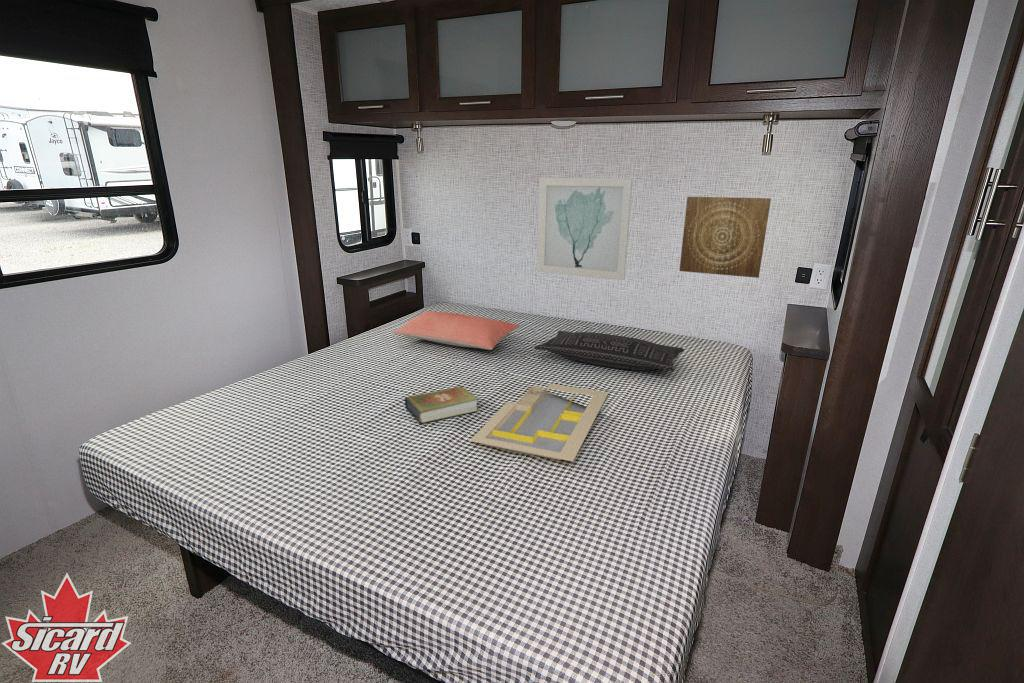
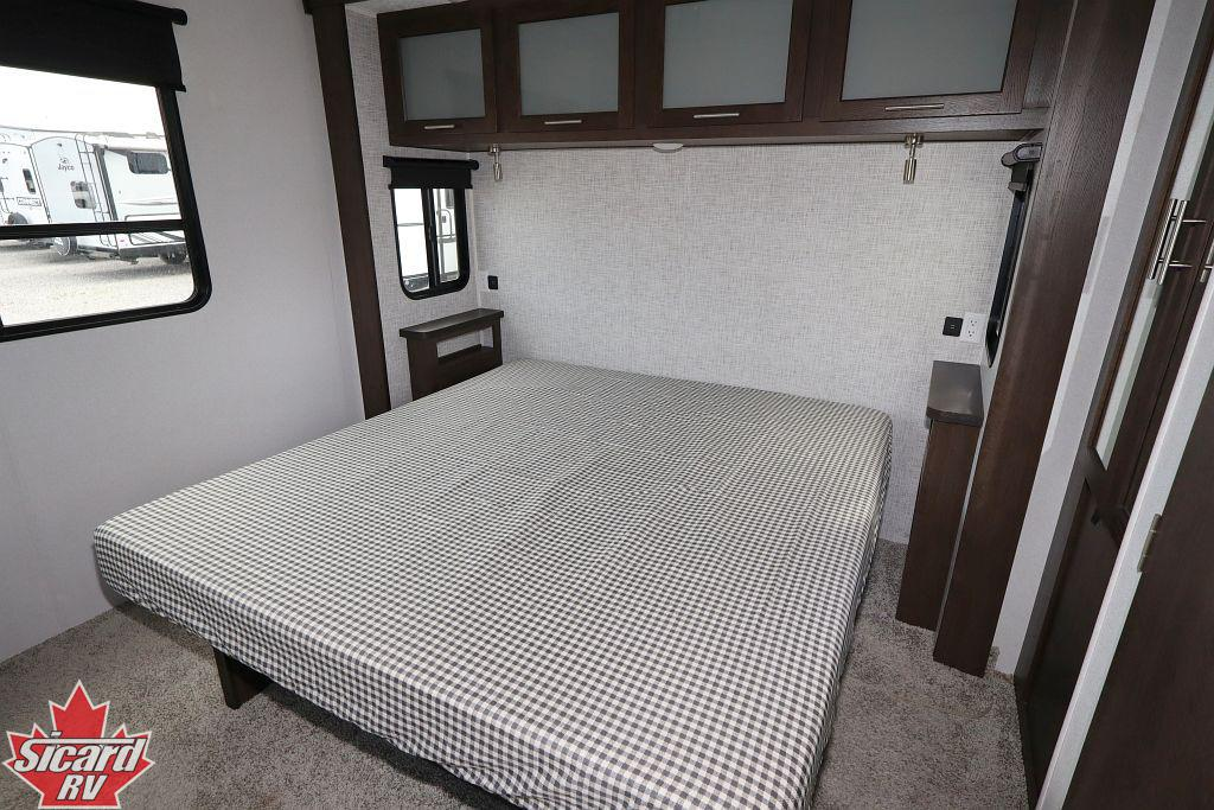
- serving tray (546, 417)
- book (441, 402)
- pillow (456, 329)
- wall art (581, 228)
- wall art (722, 236)
- pillow (609, 350)
